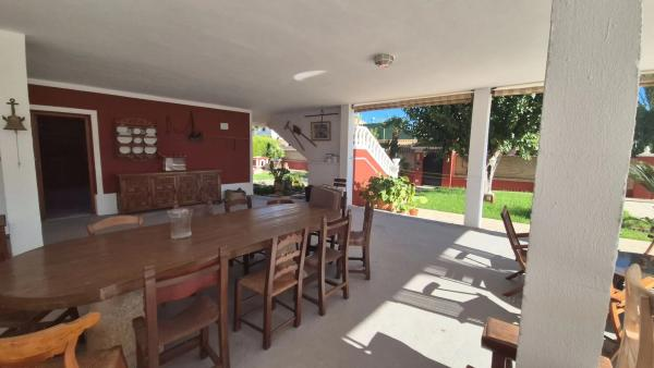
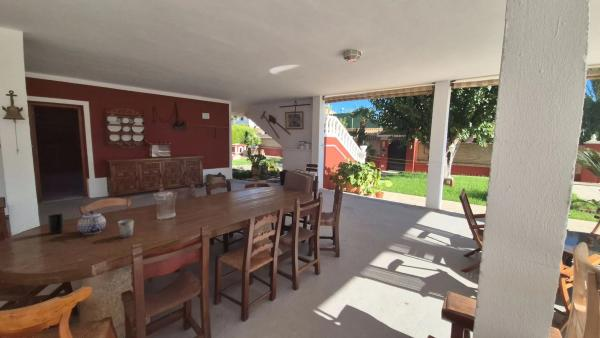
+ cup (127, 229)
+ teapot (91, 221)
+ cup (55, 223)
